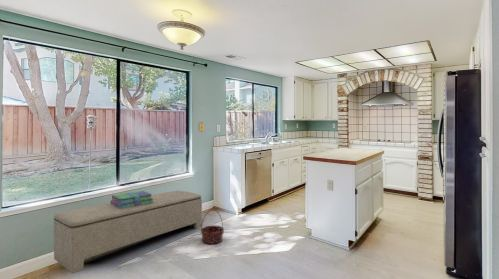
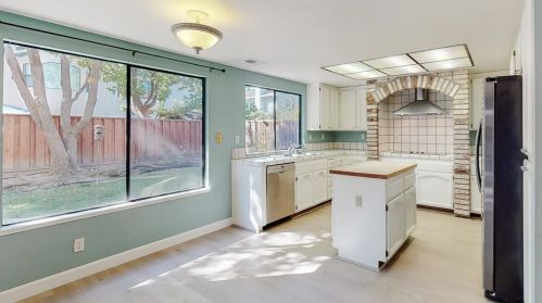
- basket (213, 225)
- bench (138, 221)
- stack of books (132, 198)
